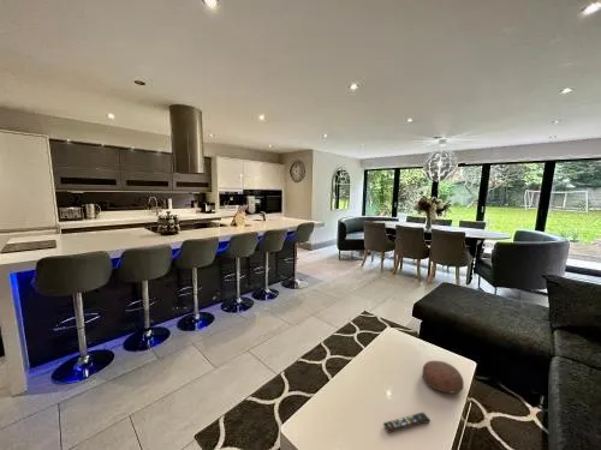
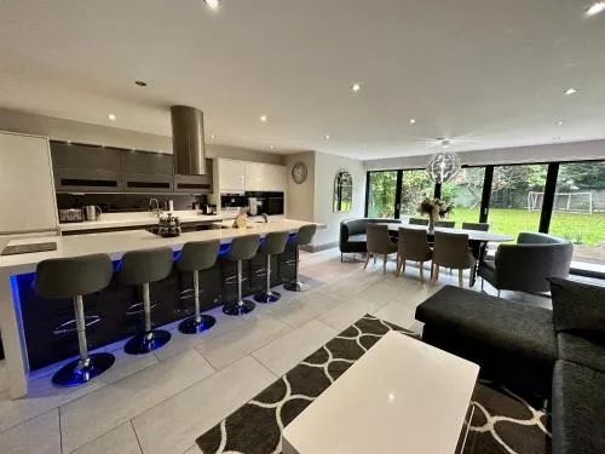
- remote control (406, 421)
- decorative bowl (442, 374)
